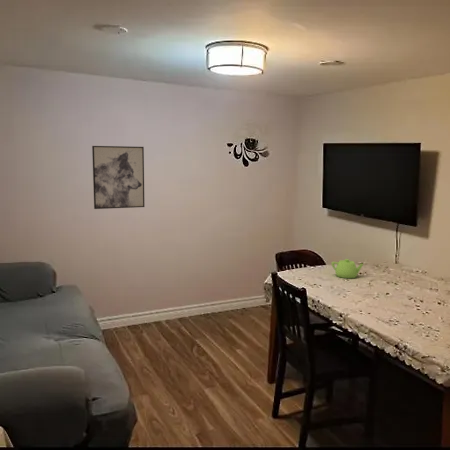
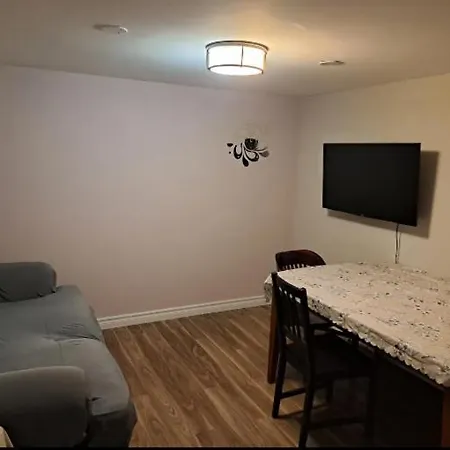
- teapot (346, 267)
- wall art (119, 177)
